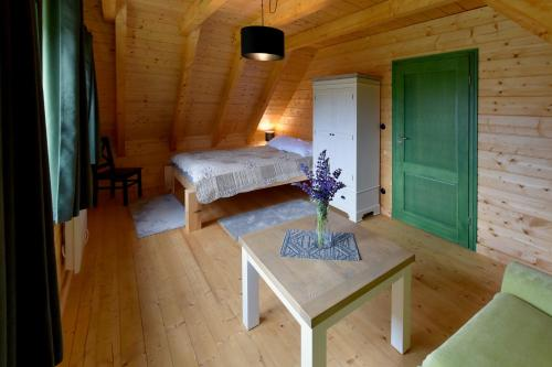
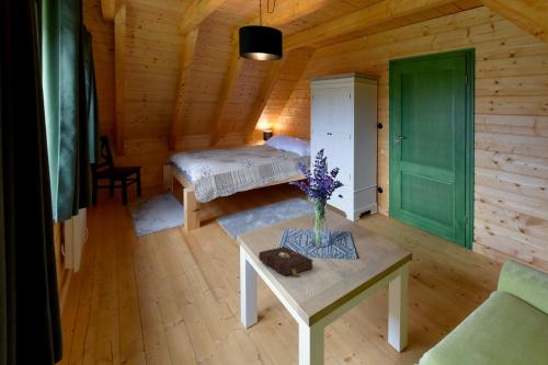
+ book (286, 261)
